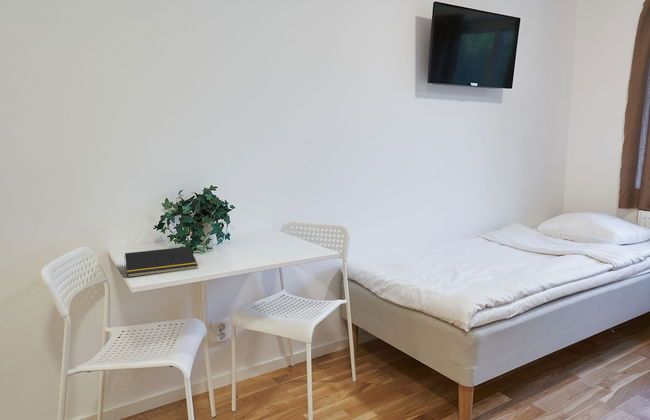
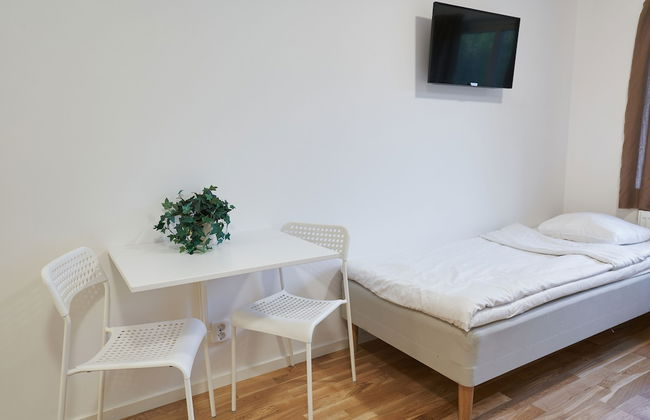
- notepad (161, 260)
